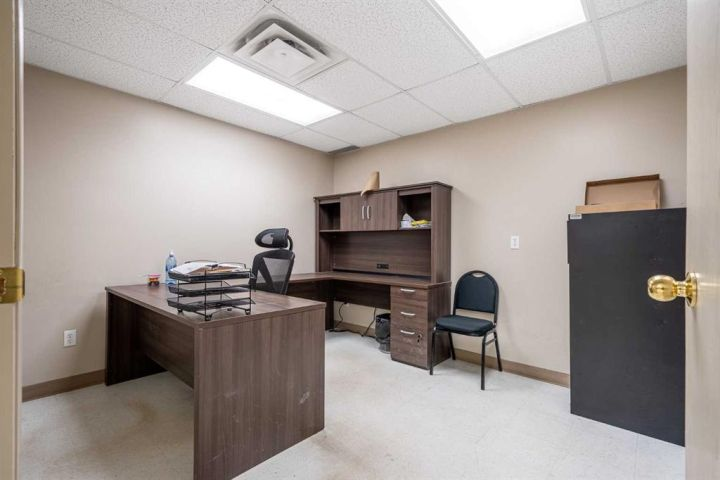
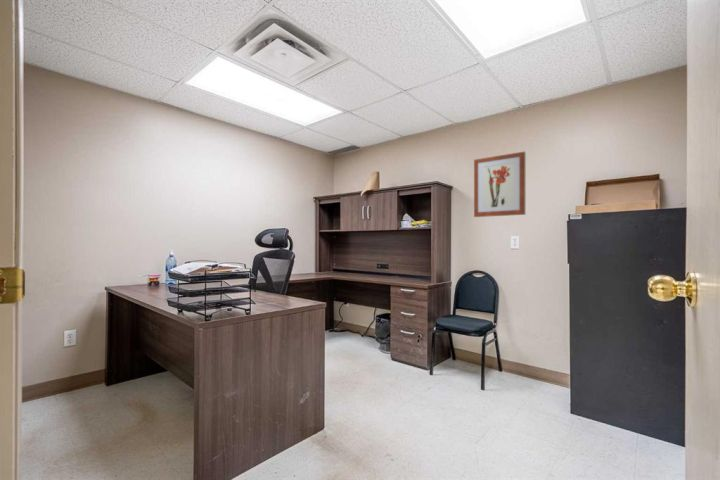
+ wall art (498, 186)
